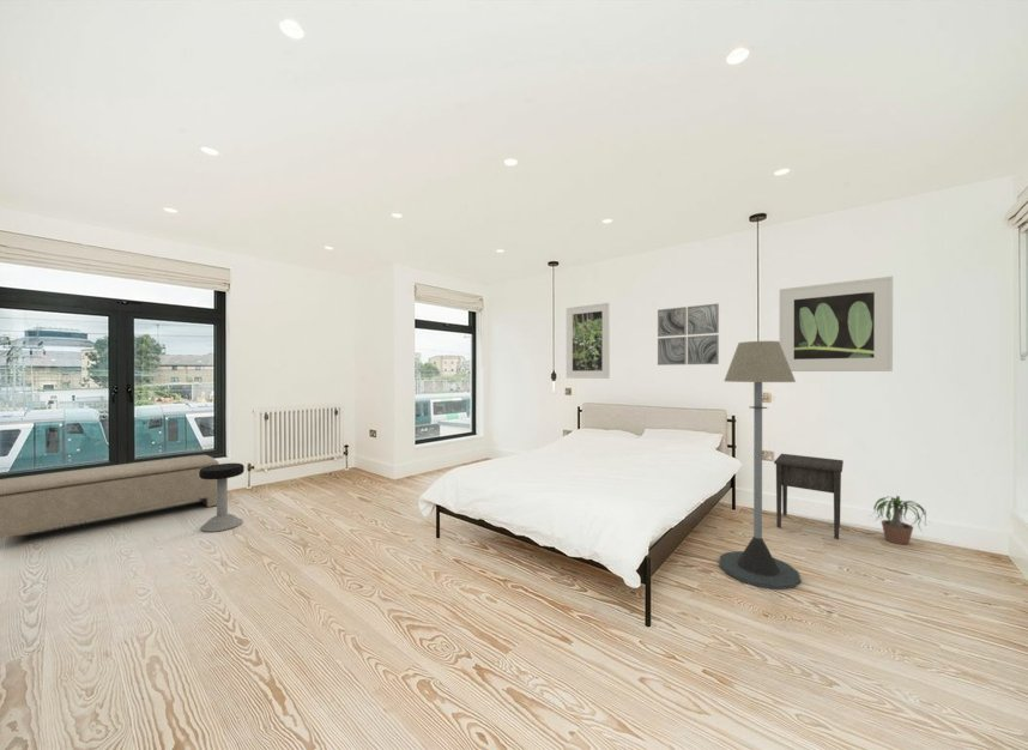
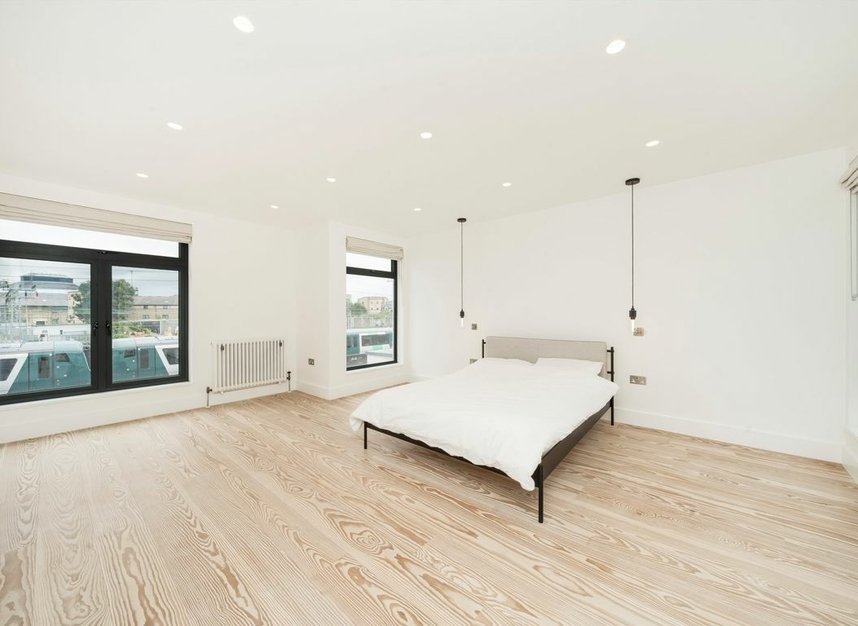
- stool (222, 496)
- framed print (587, 341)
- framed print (832, 327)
- nightstand (809, 489)
- potted plant (901, 519)
- wall art (685, 334)
- bench (110, 494)
- floor lamp (757, 456)
